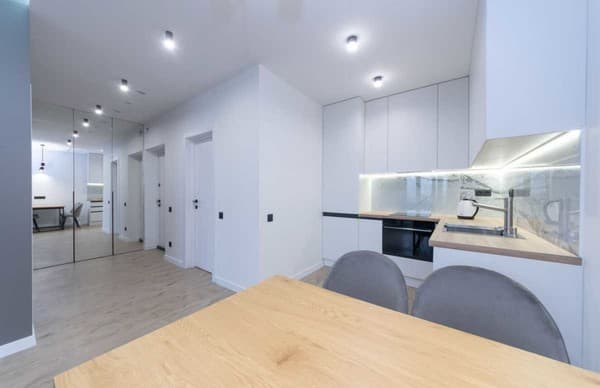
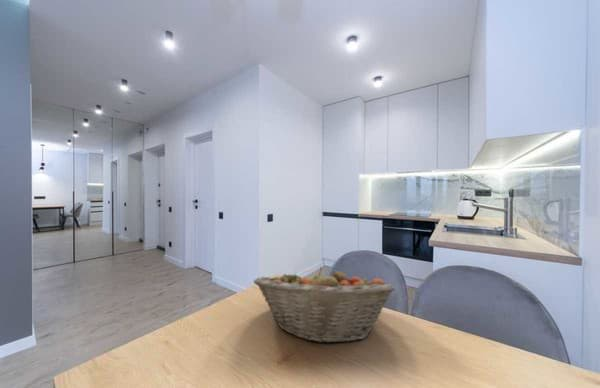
+ fruit basket (321, 293)
